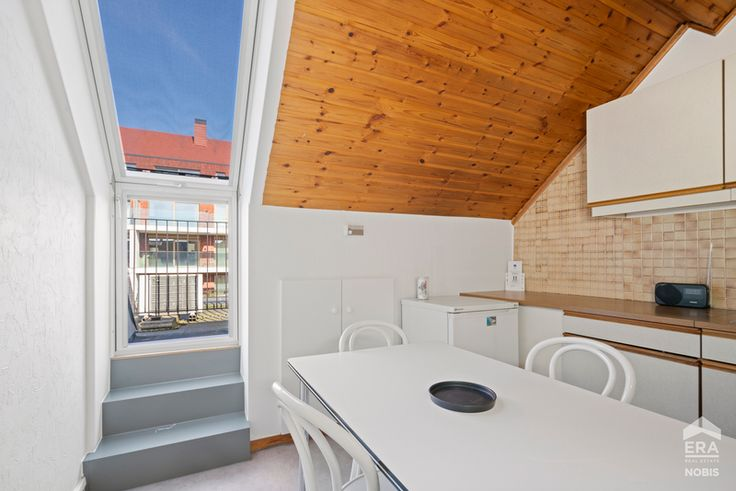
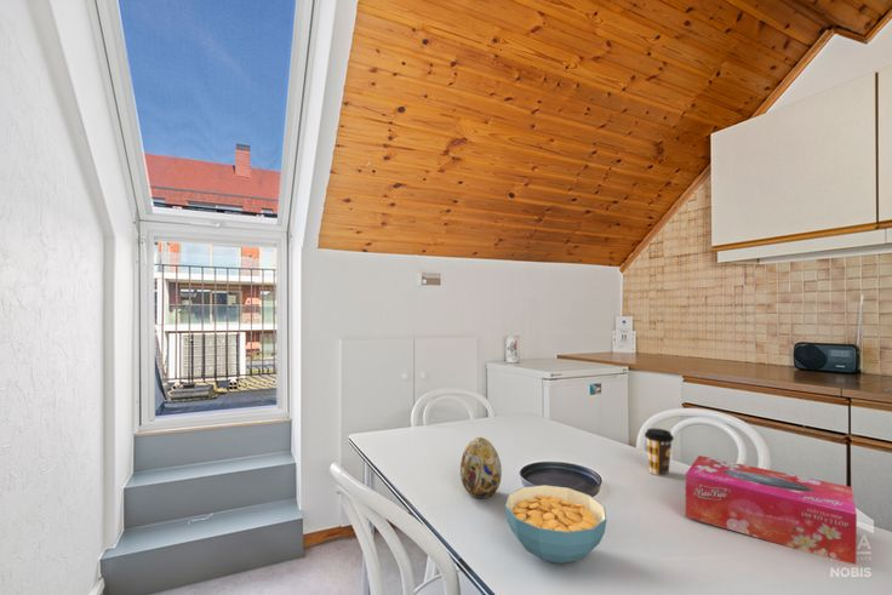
+ tissue box (765, 502)
+ decorative egg (480, 465)
+ cereal bowl (554, 530)
+ coffee cup (658, 451)
